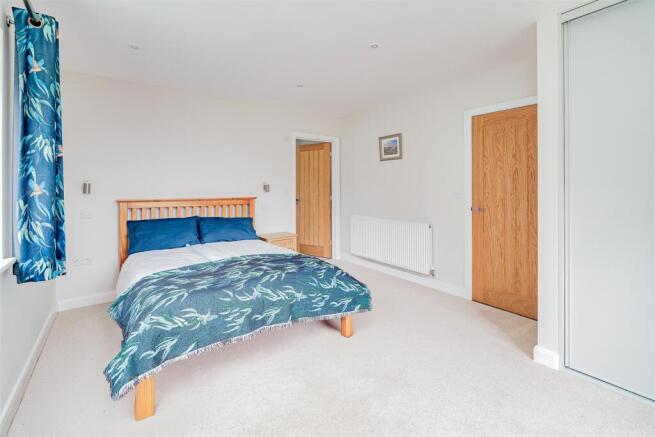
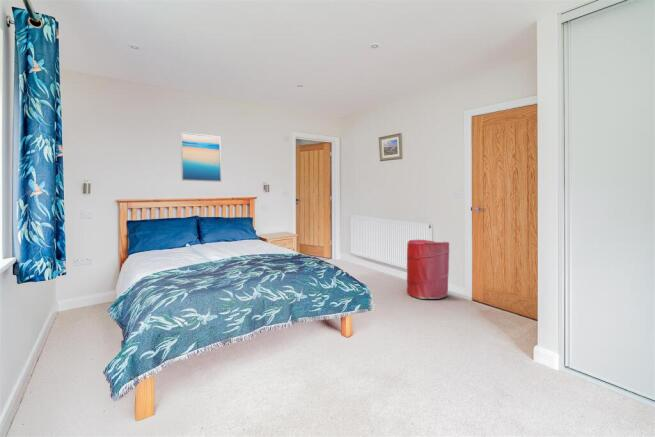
+ wall art (201, 157)
+ laundry hamper (427, 266)
